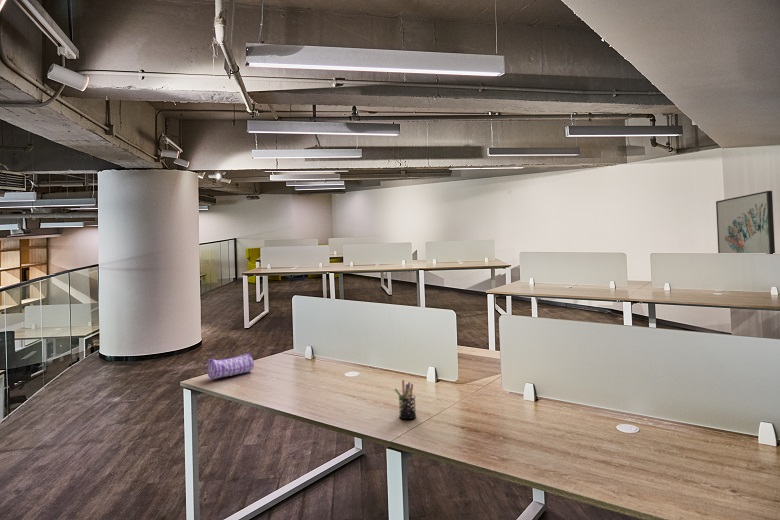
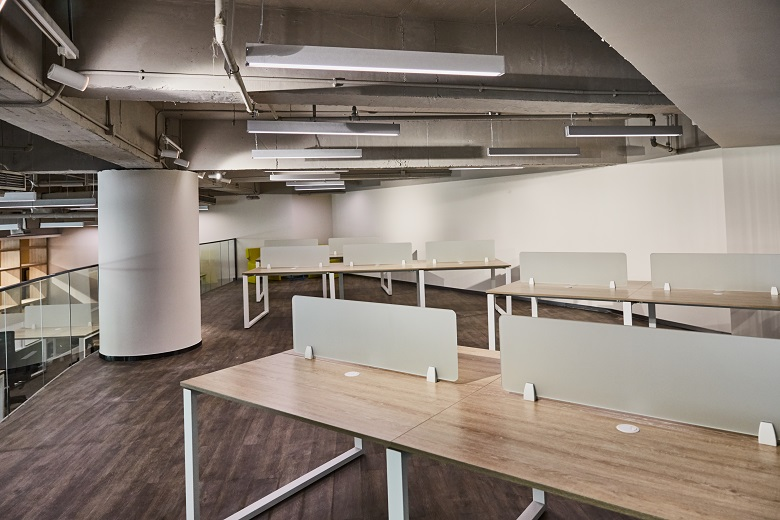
- pen holder (404, 399)
- wall art (743, 229)
- pencil case (231, 365)
